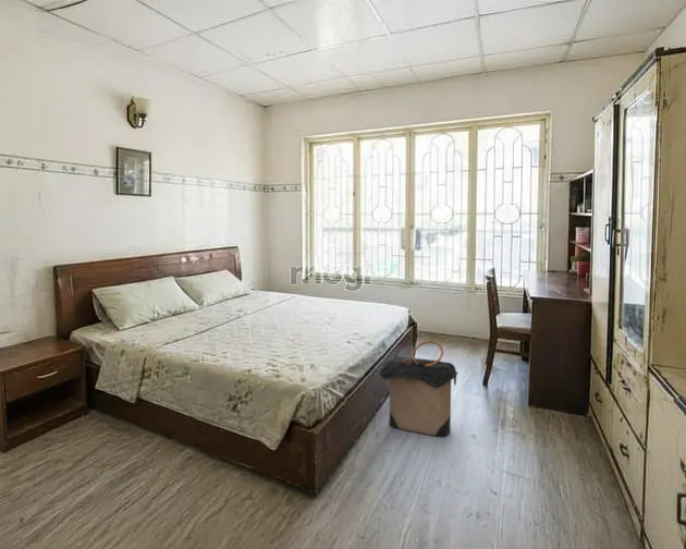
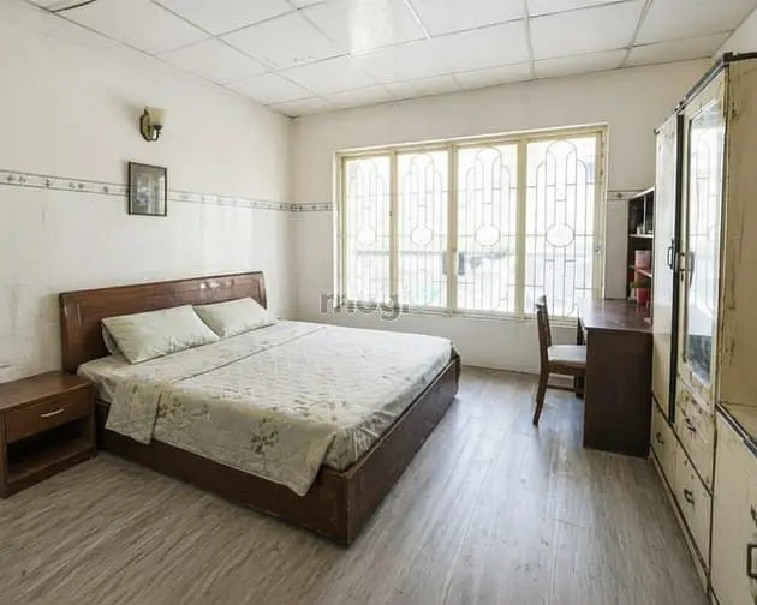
- laundry hamper (417, 385)
